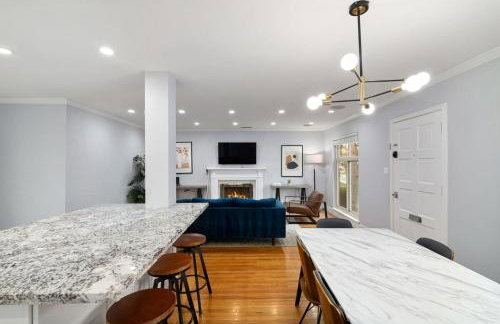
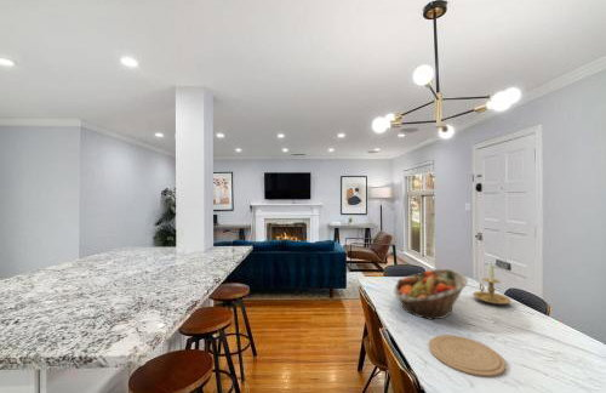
+ plate (464, 352)
+ candle holder (491, 281)
+ fruit basket (428, 290)
